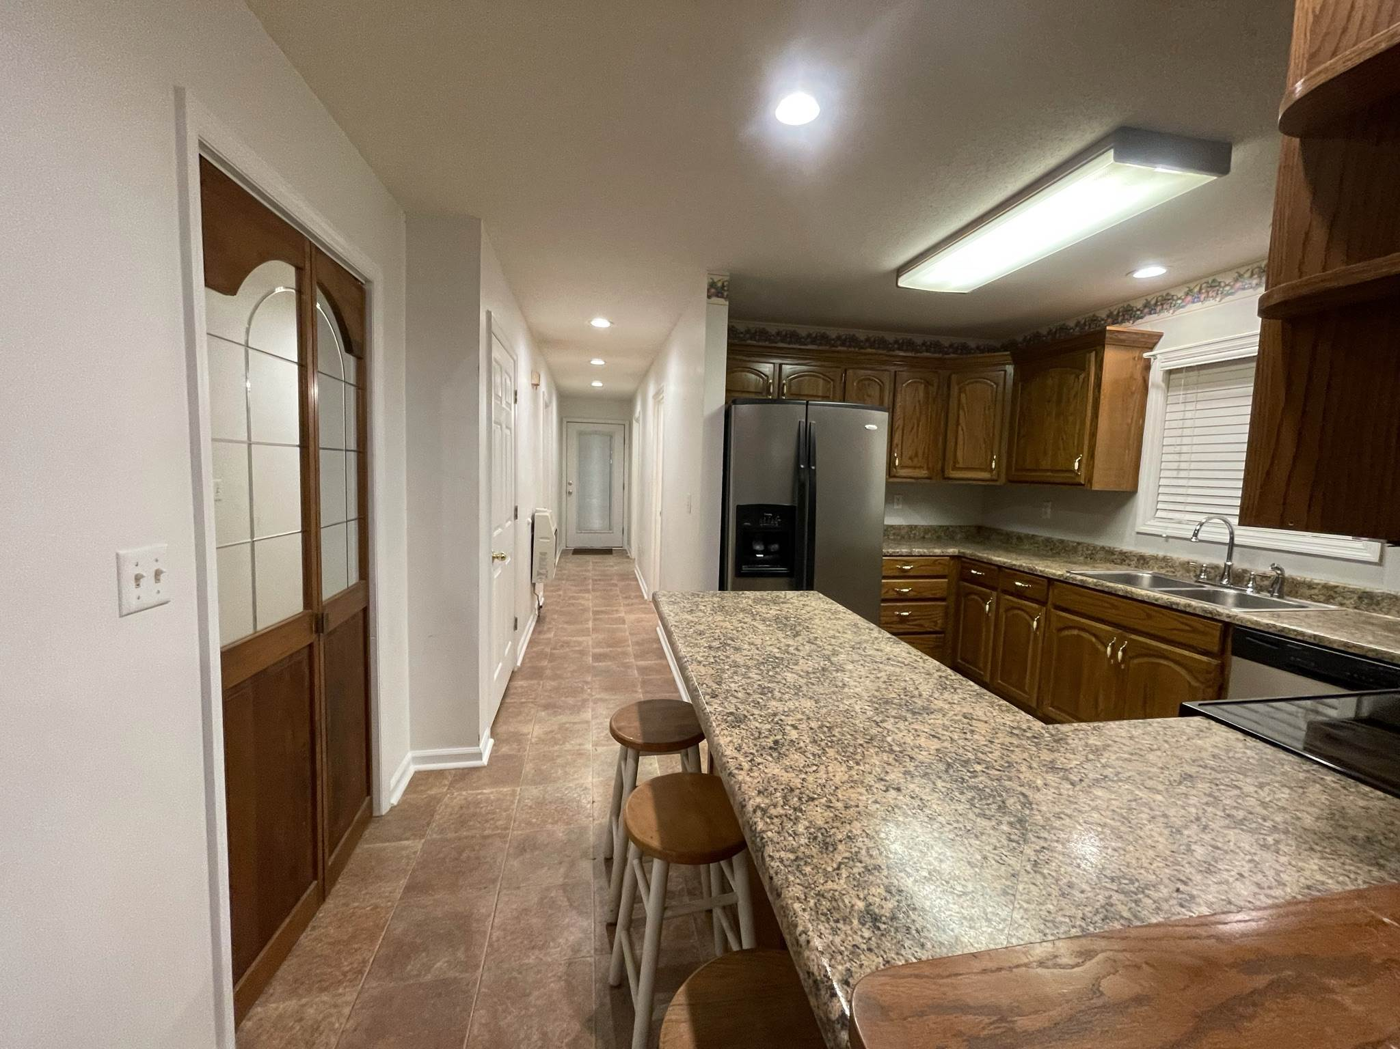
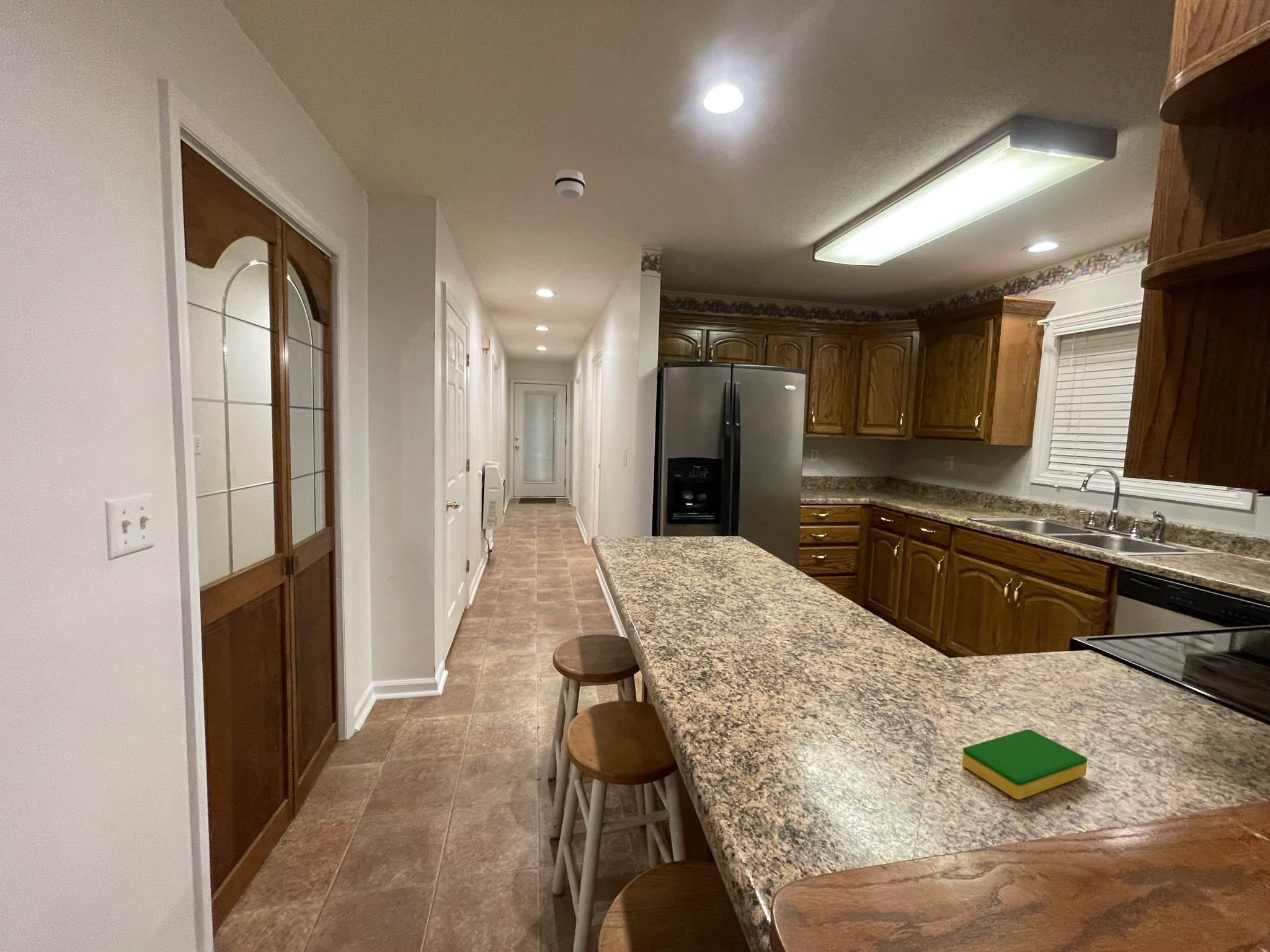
+ dish sponge (1023, 761)
+ smoke detector (570, 185)
